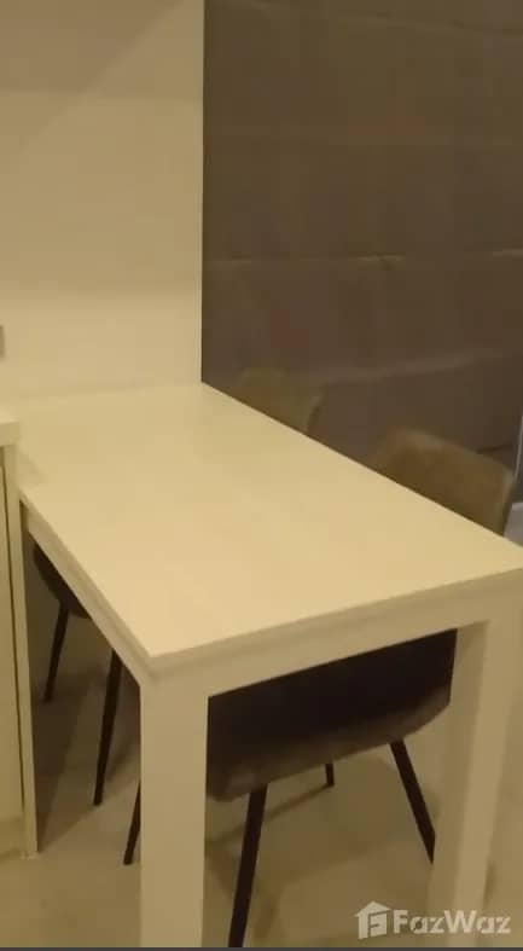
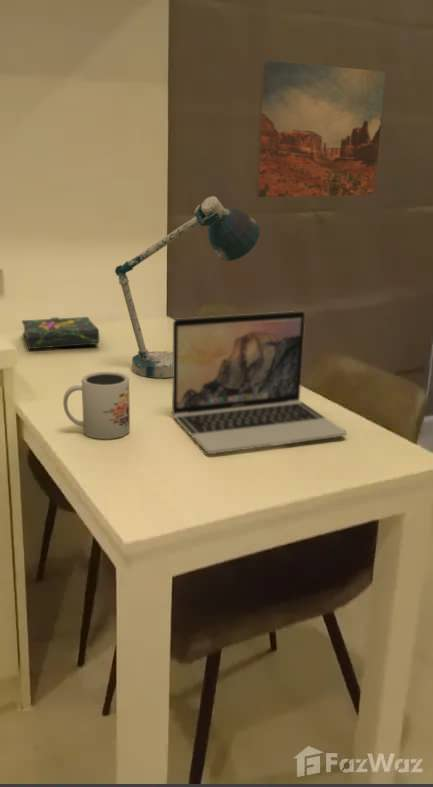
+ book (59, 332)
+ laptop (259, 378)
+ wall art (322, 132)
+ mug (96, 404)
+ desk lamp (216, 255)
